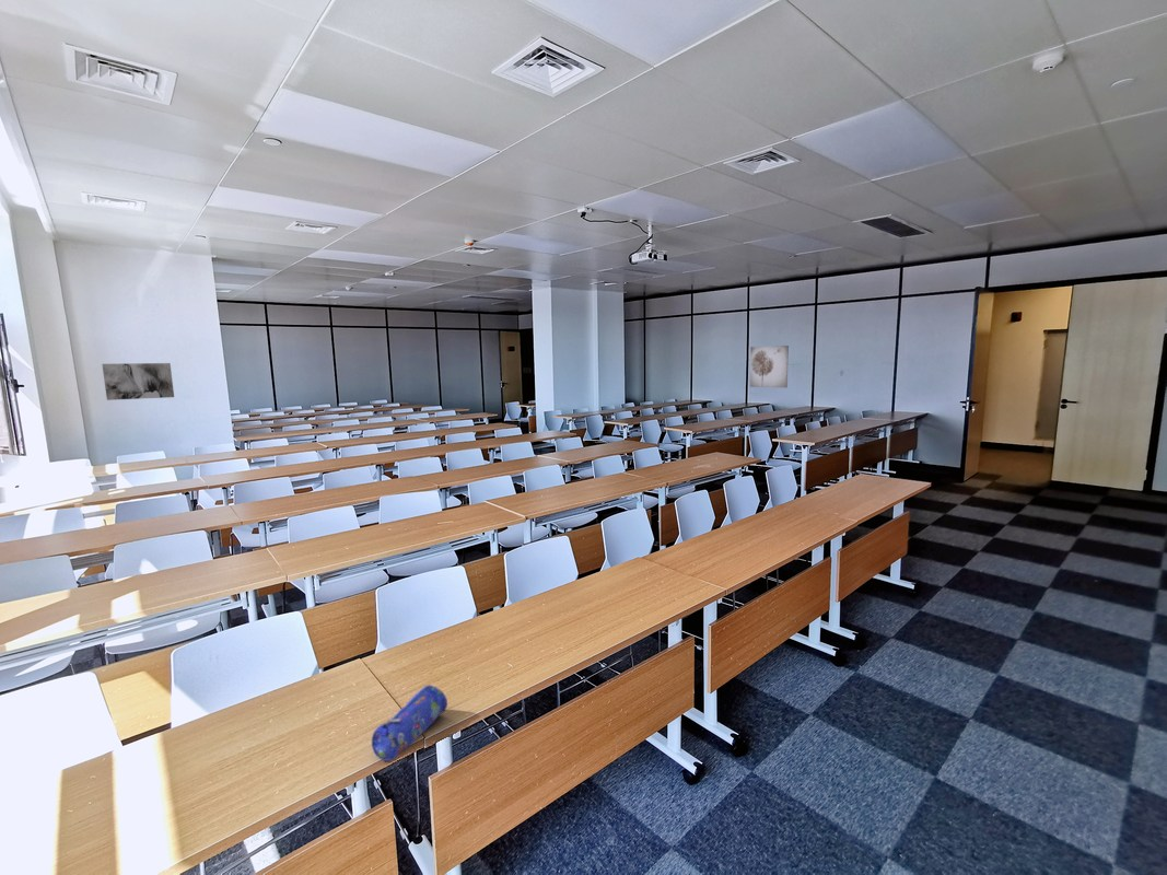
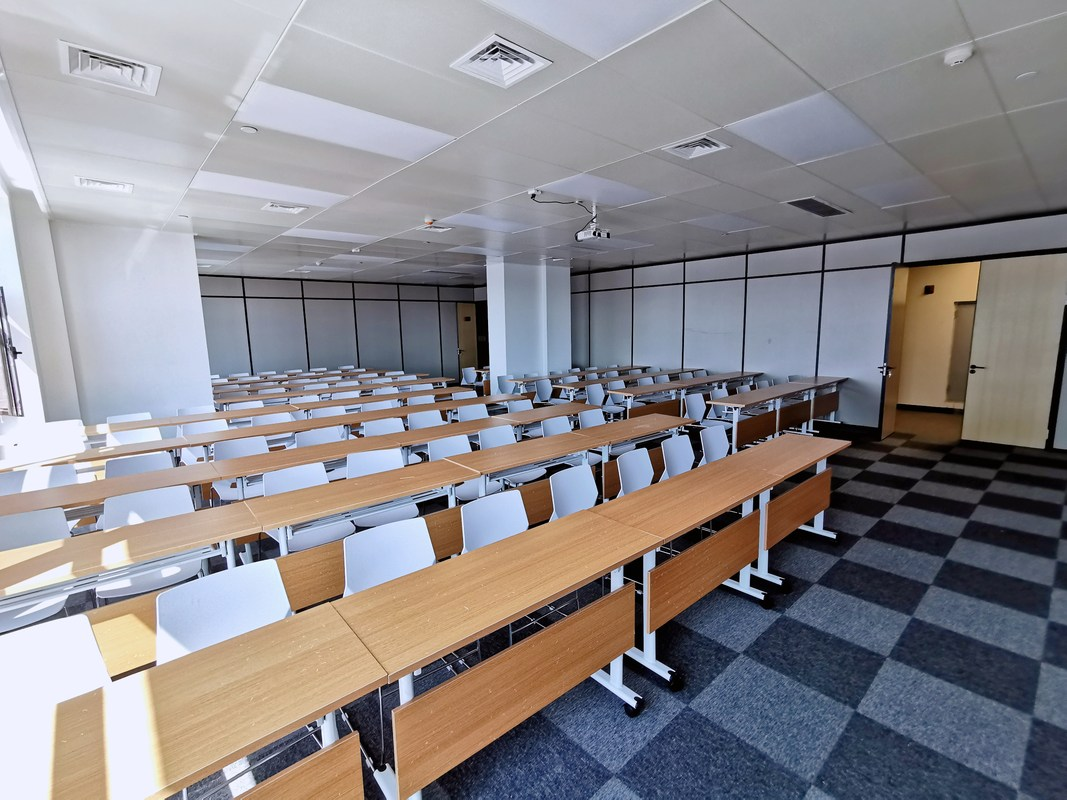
- wall art (768, 366)
- pencil case (410, 719)
- wall art (139, 381)
